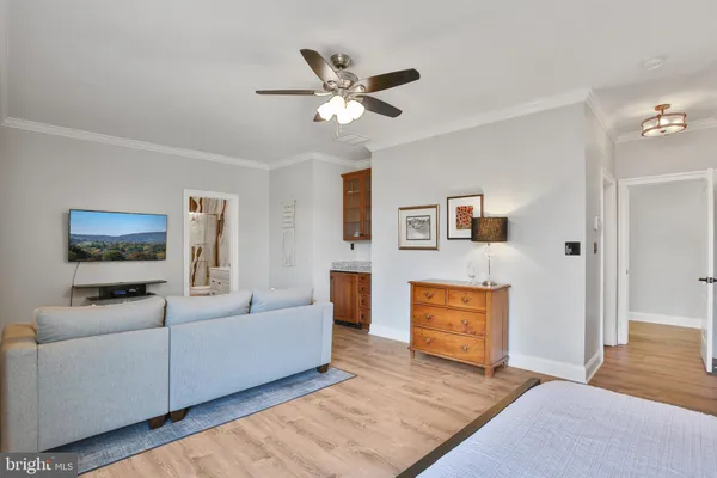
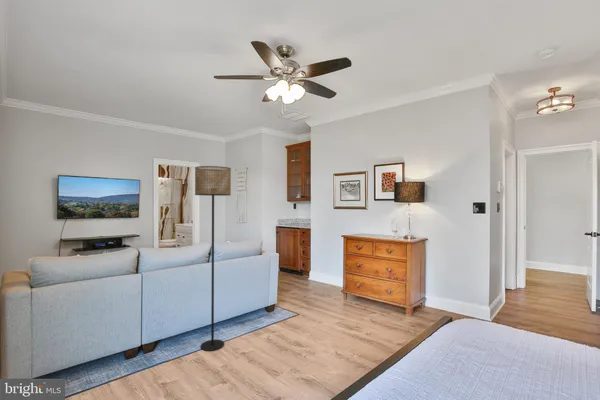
+ floor lamp (212, 256)
